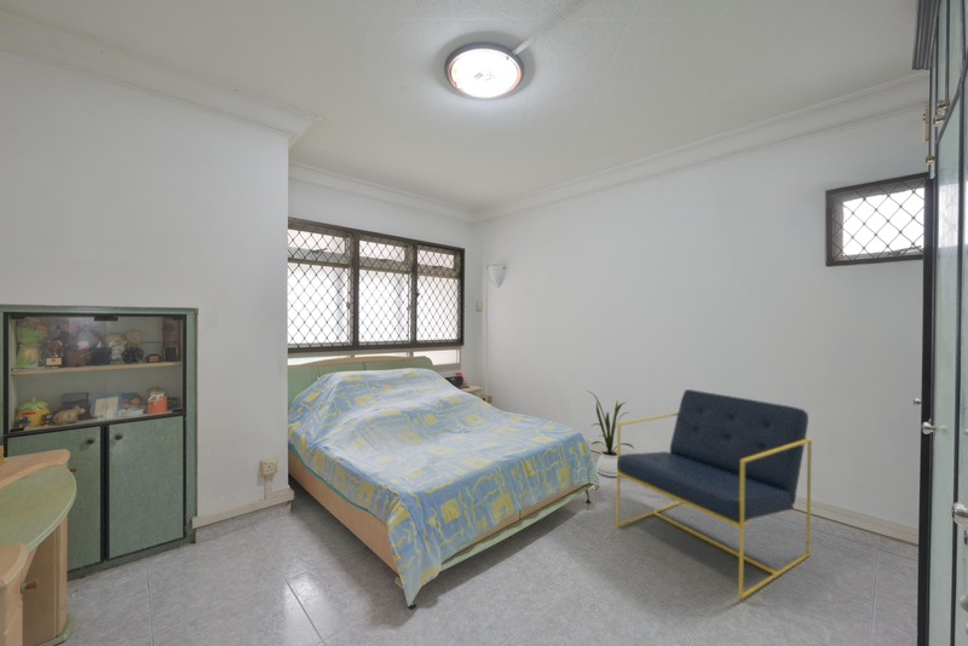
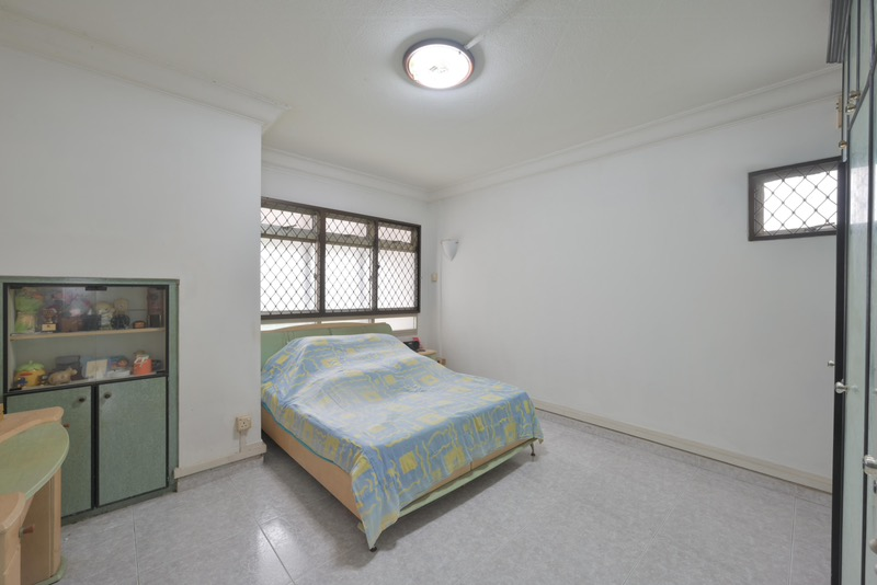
- house plant (607, 432)
- armchair (708, 471)
